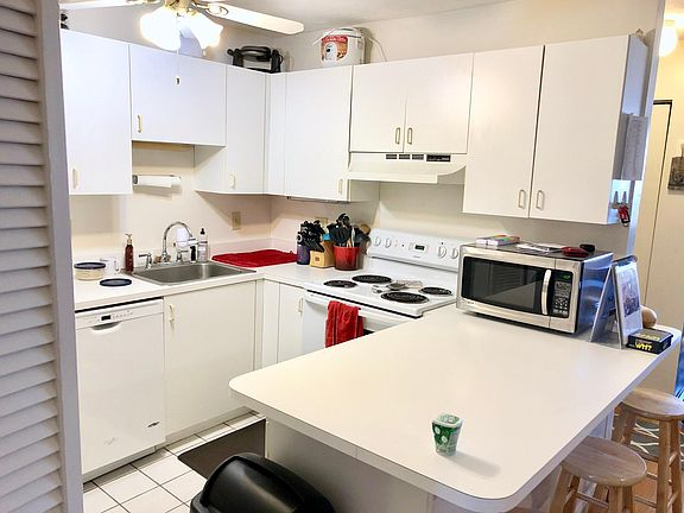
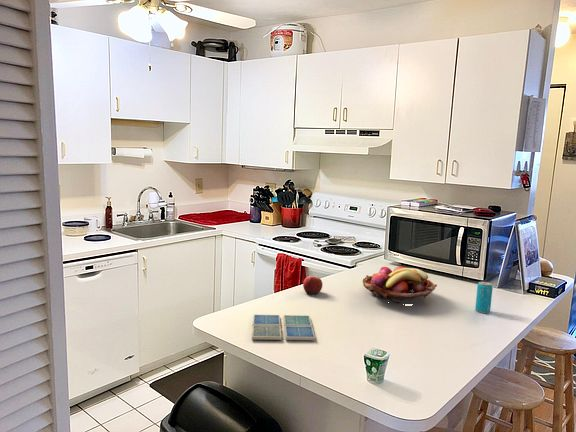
+ fruit basket (398, 282)
+ beverage can (483, 297)
+ apple (312, 284)
+ drink coaster (284, 326)
